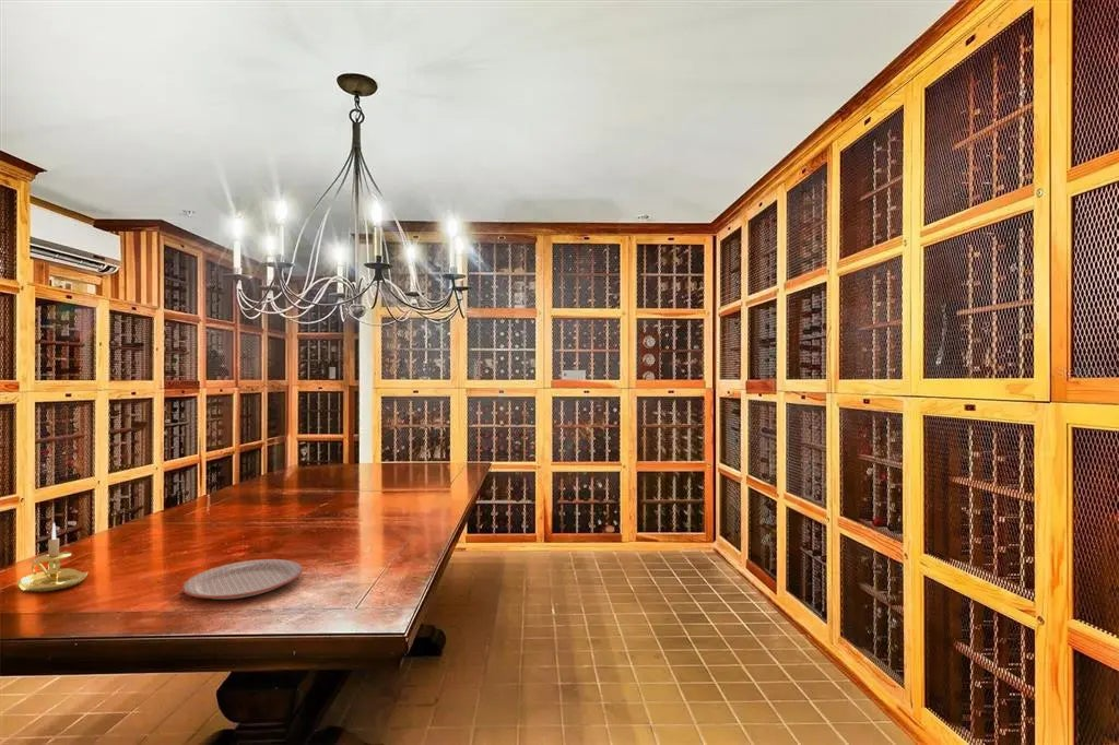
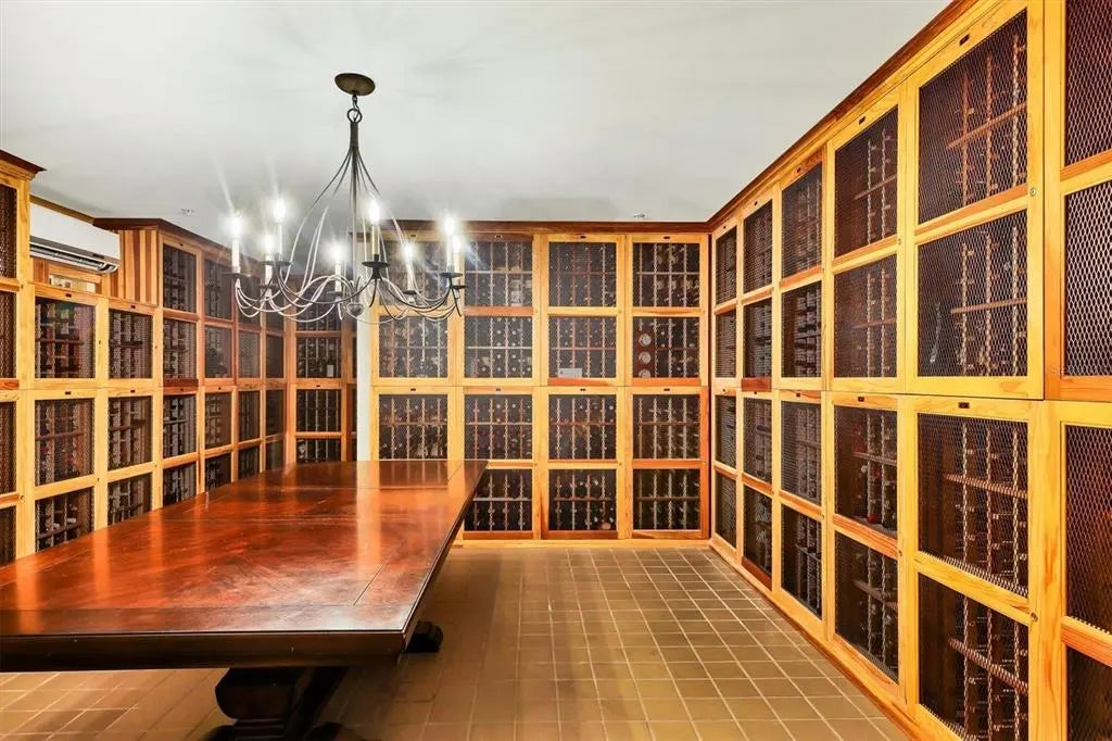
- candle holder (50, 553)
- plate (245, 580)
